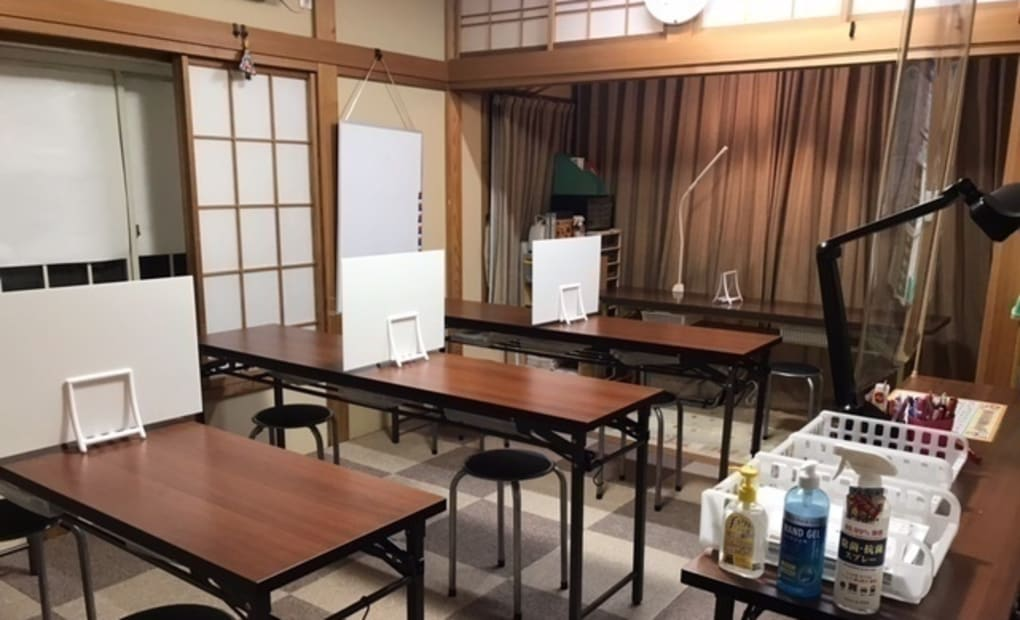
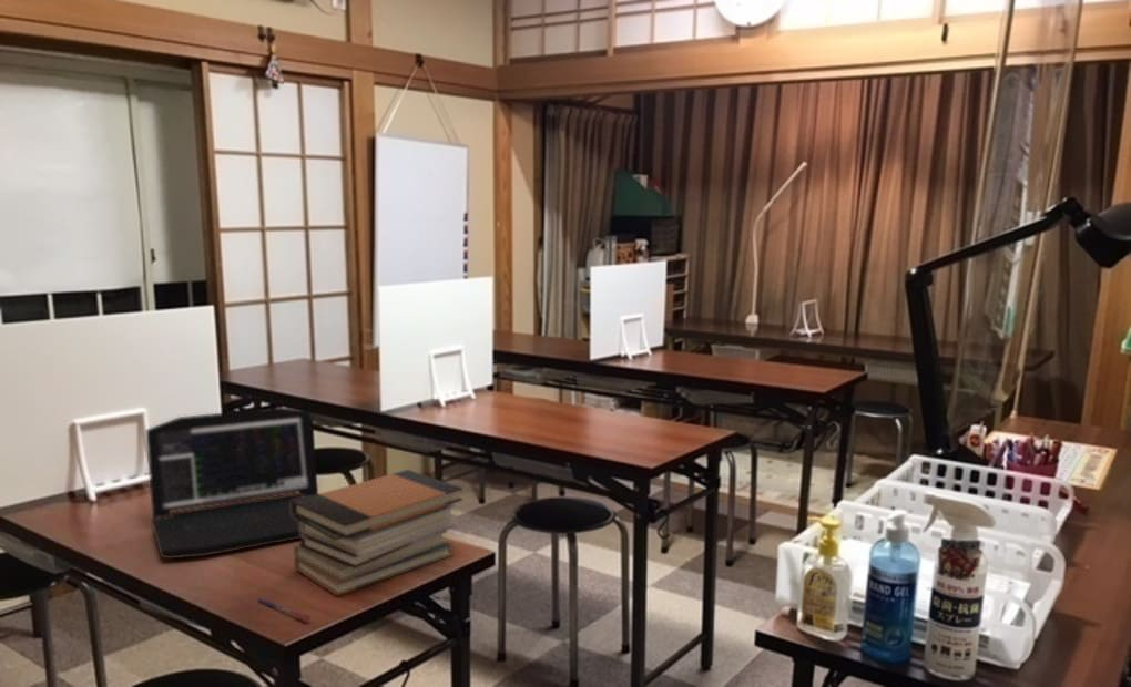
+ book stack (379, 527)
+ laptop (243, 475)
+ pen (282, 607)
